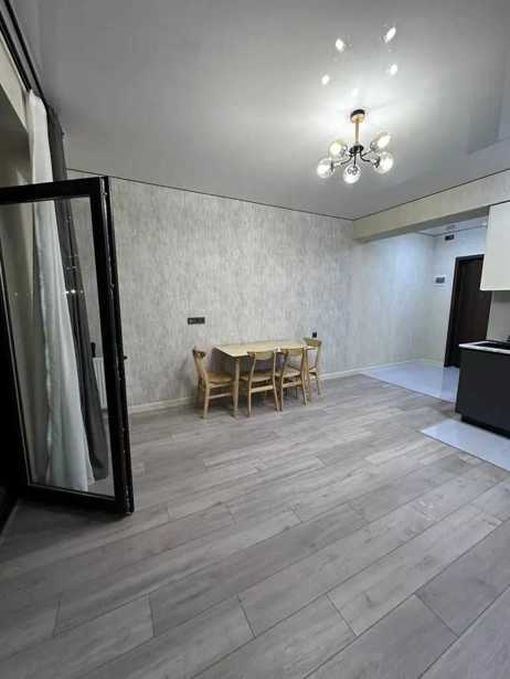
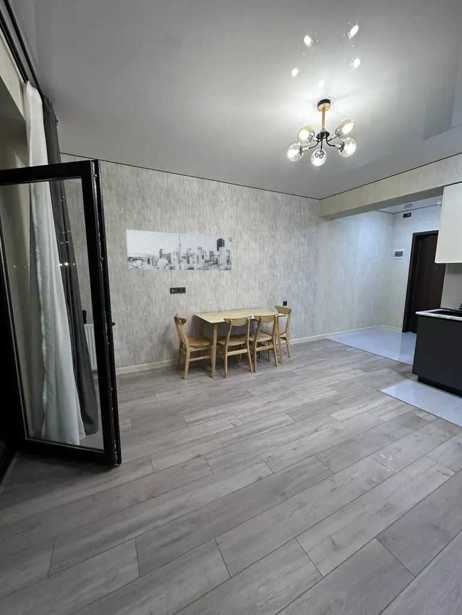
+ wall art (184, 252)
